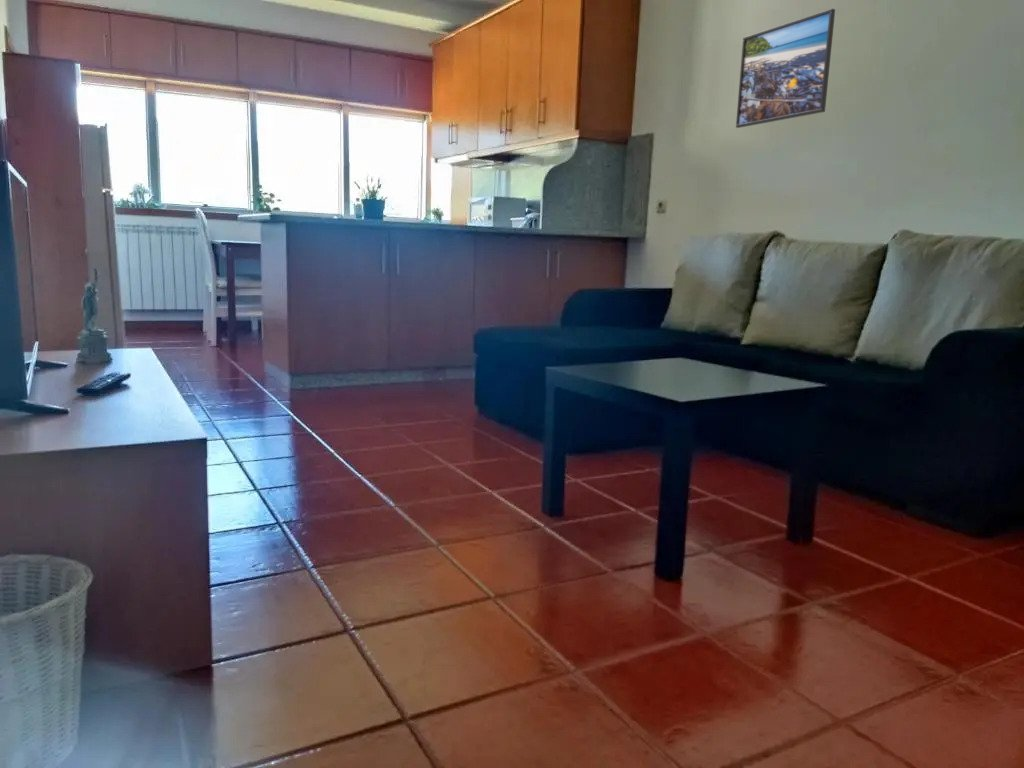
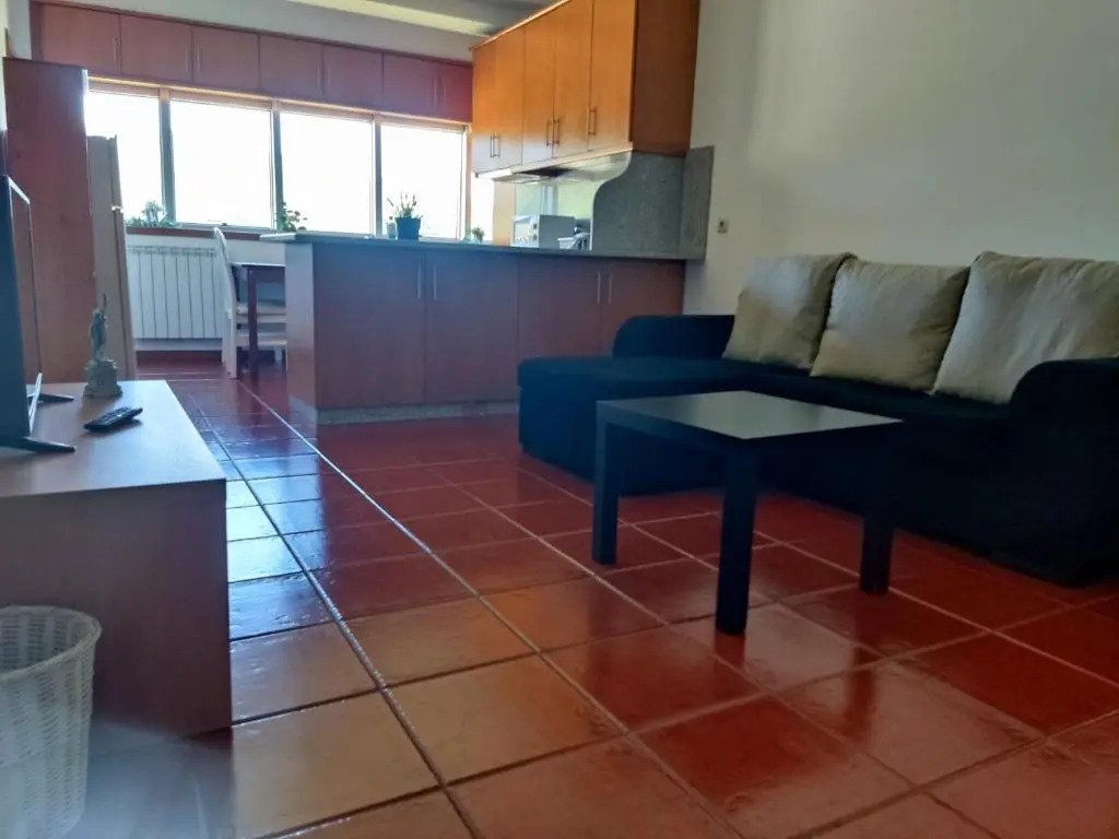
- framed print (781, 72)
